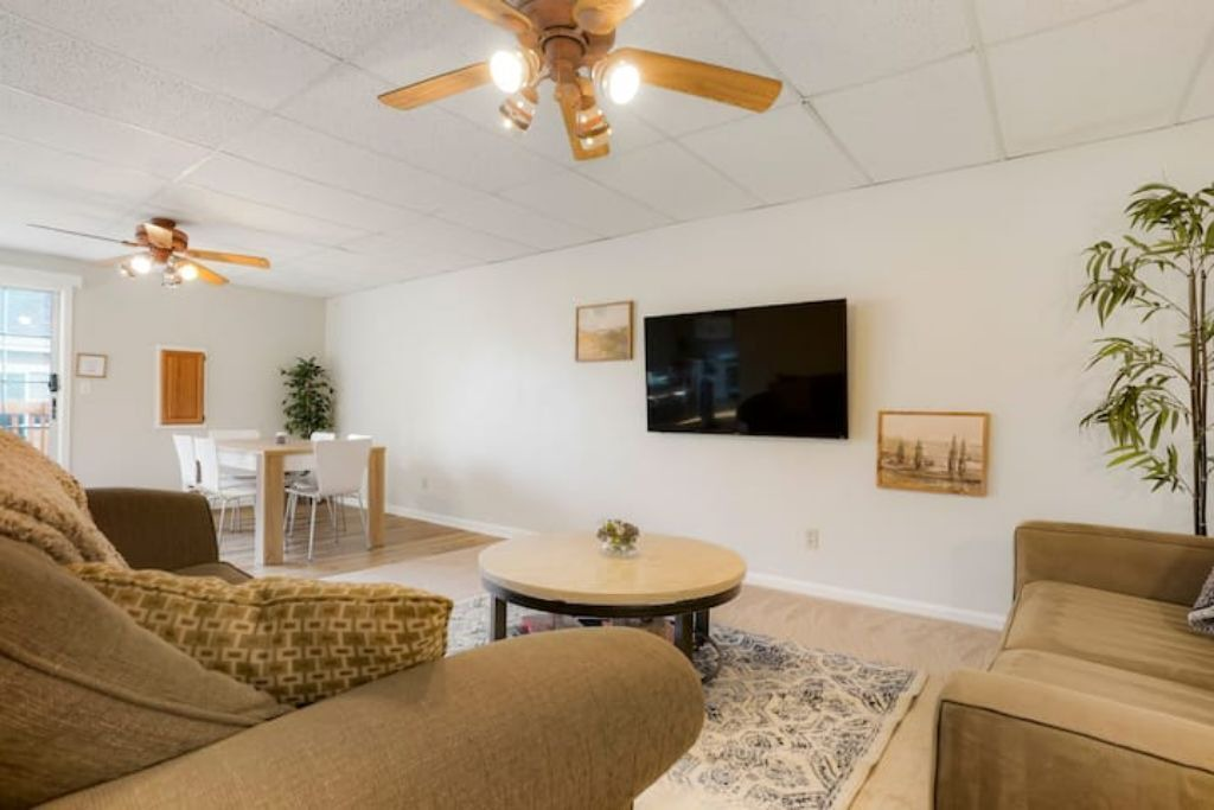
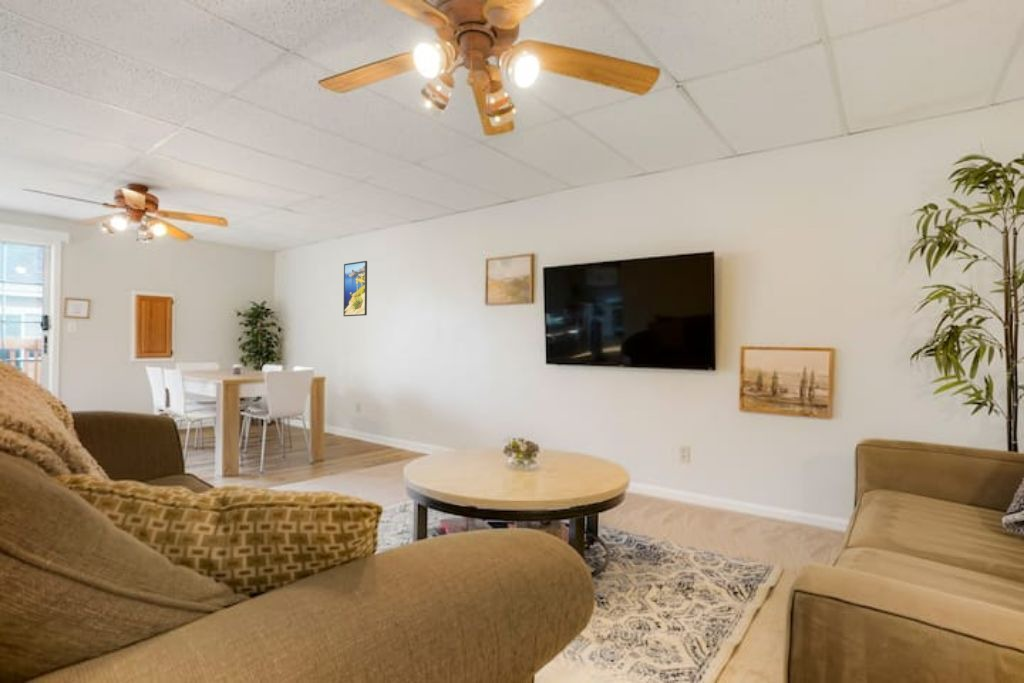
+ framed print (355, 289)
